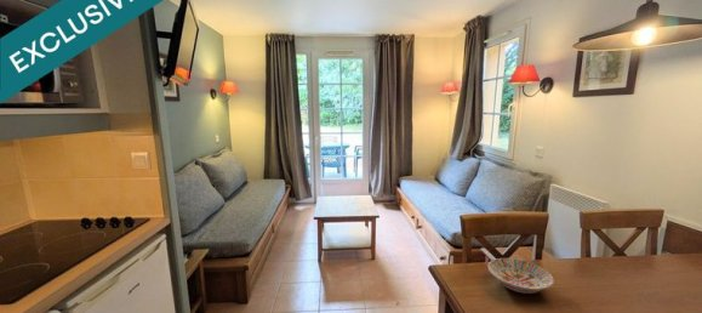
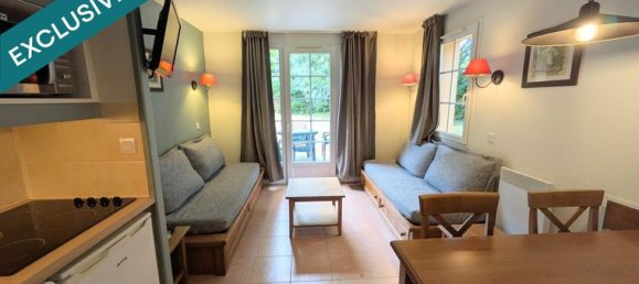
- bowl (518, 278)
